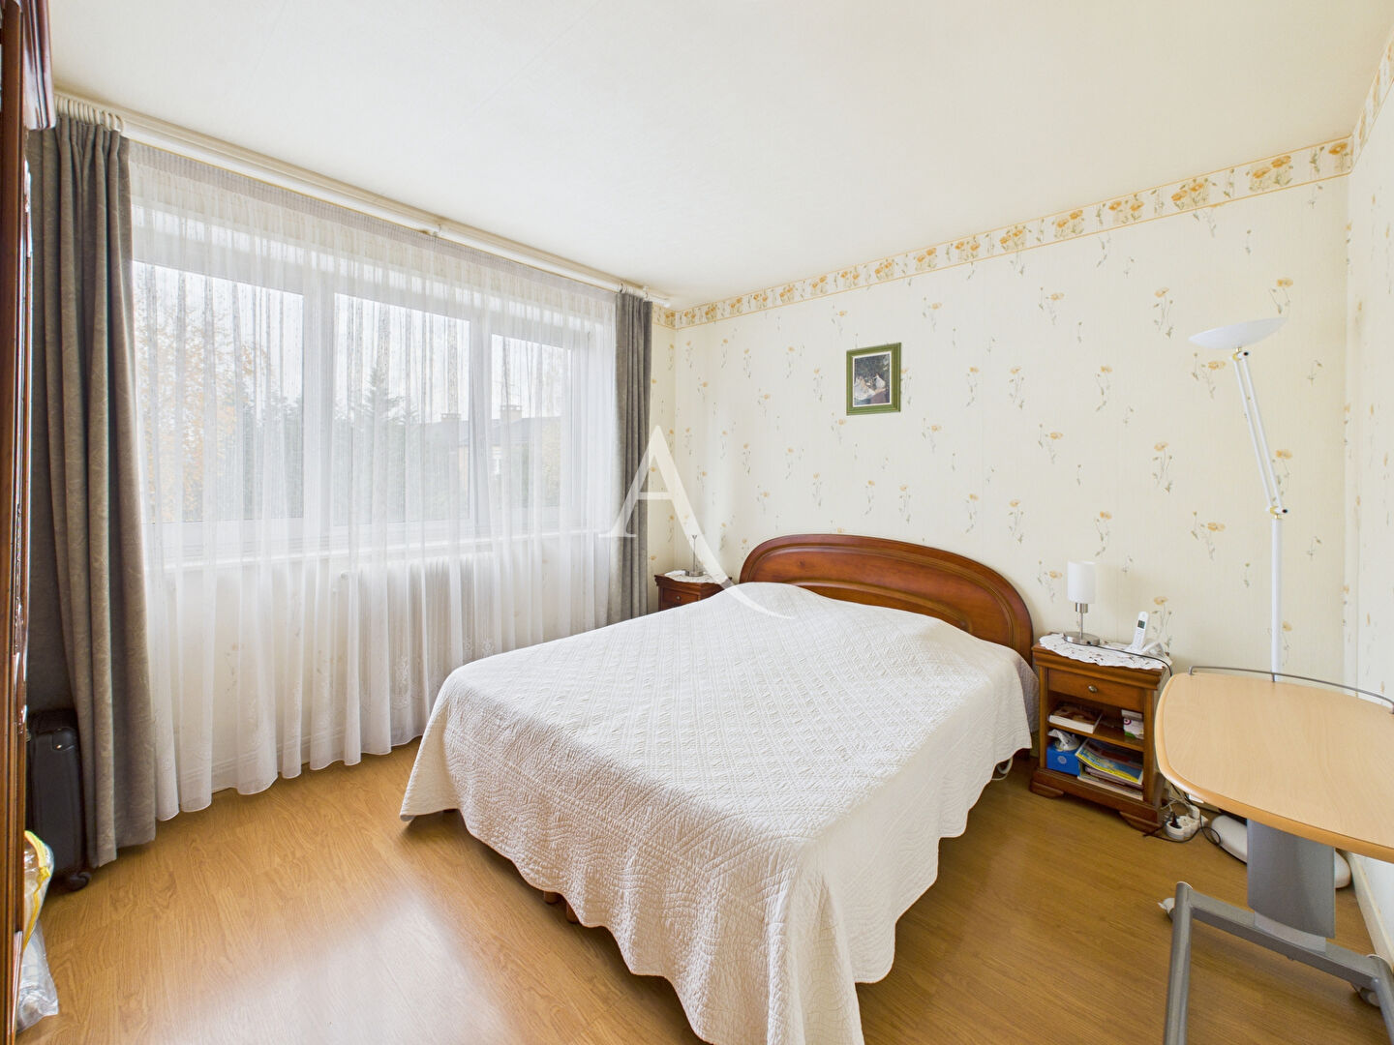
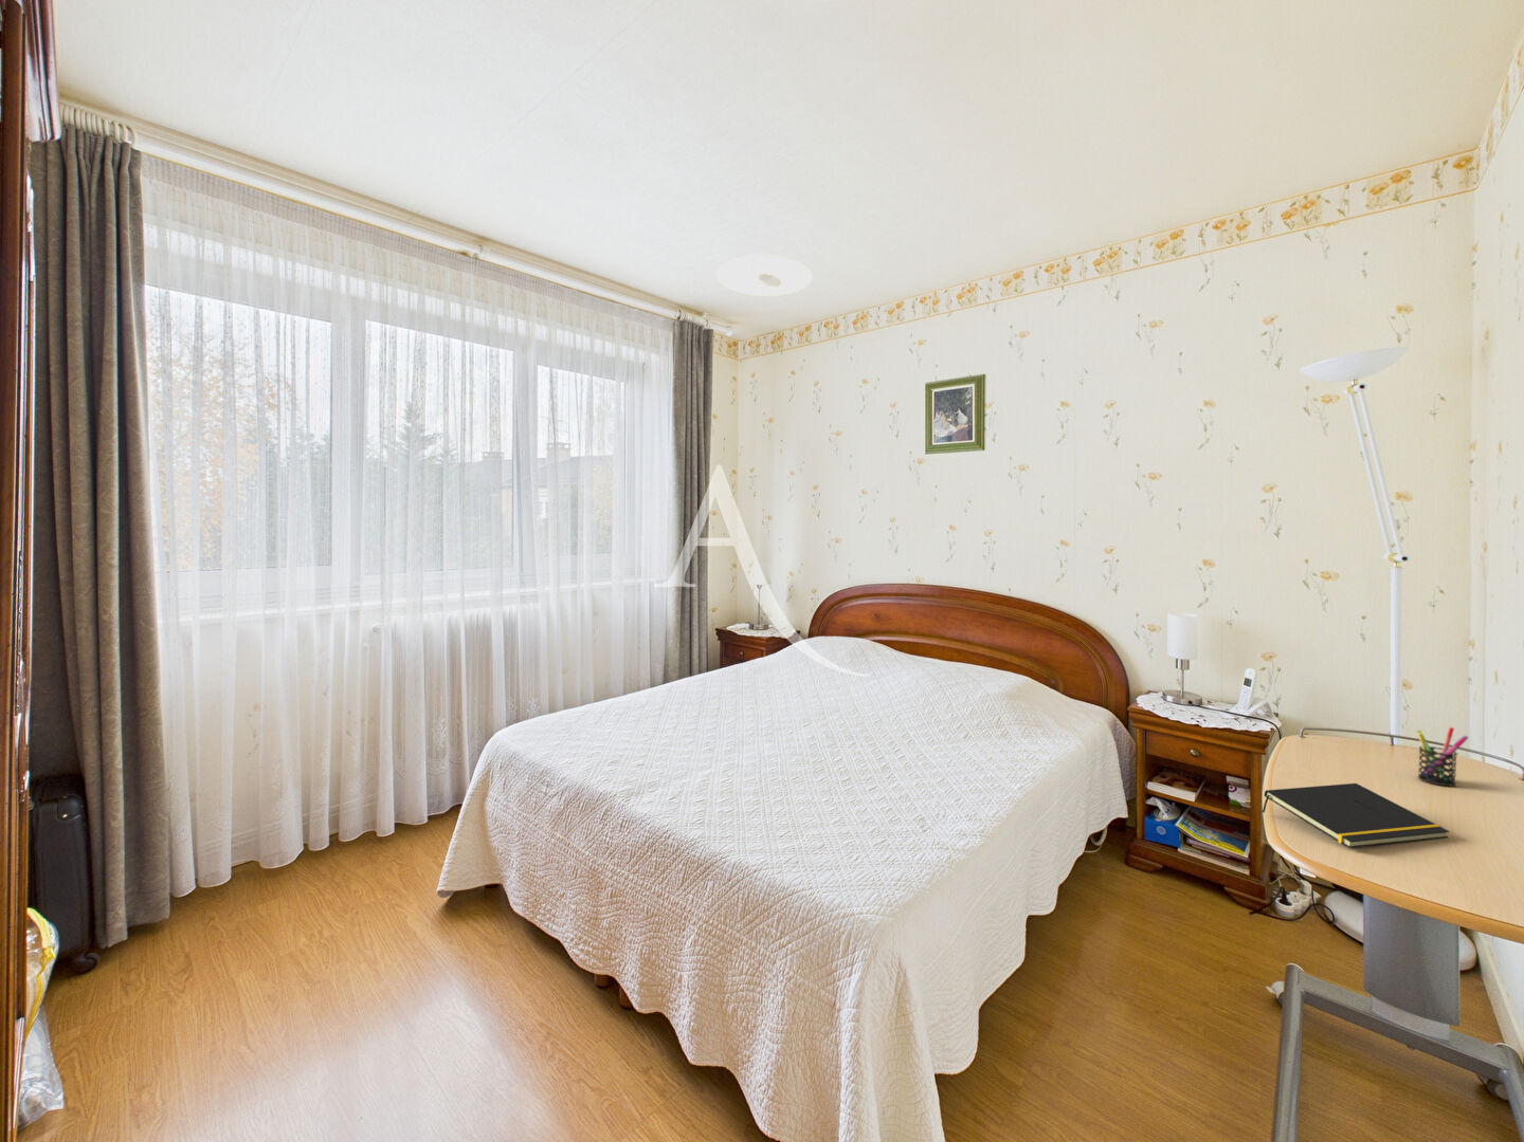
+ pen holder (1435, 753)
+ notepad (1352, 812)
+ ceiling light (764, 272)
